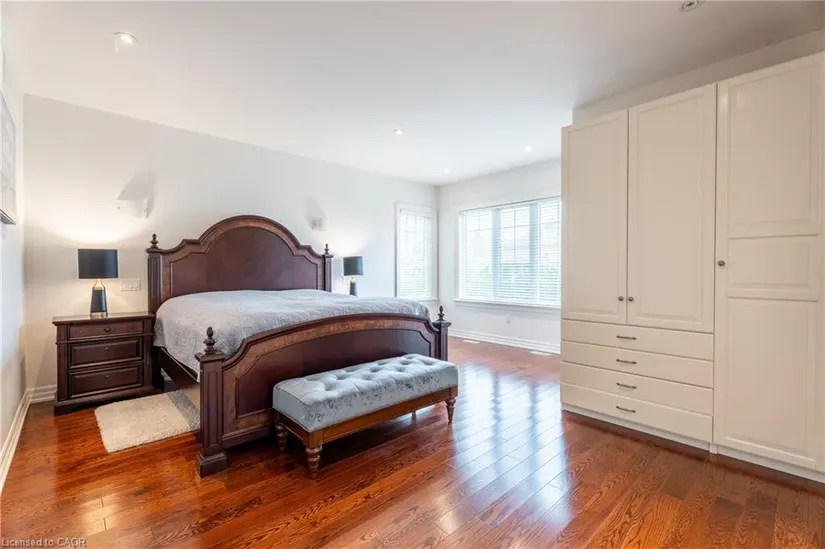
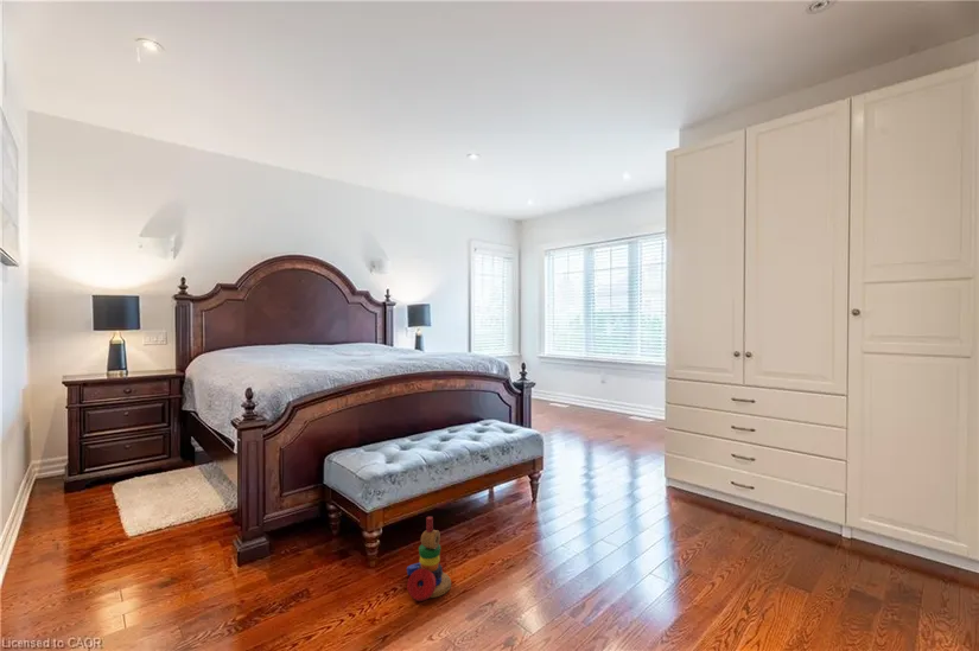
+ stacking toy (424, 551)
